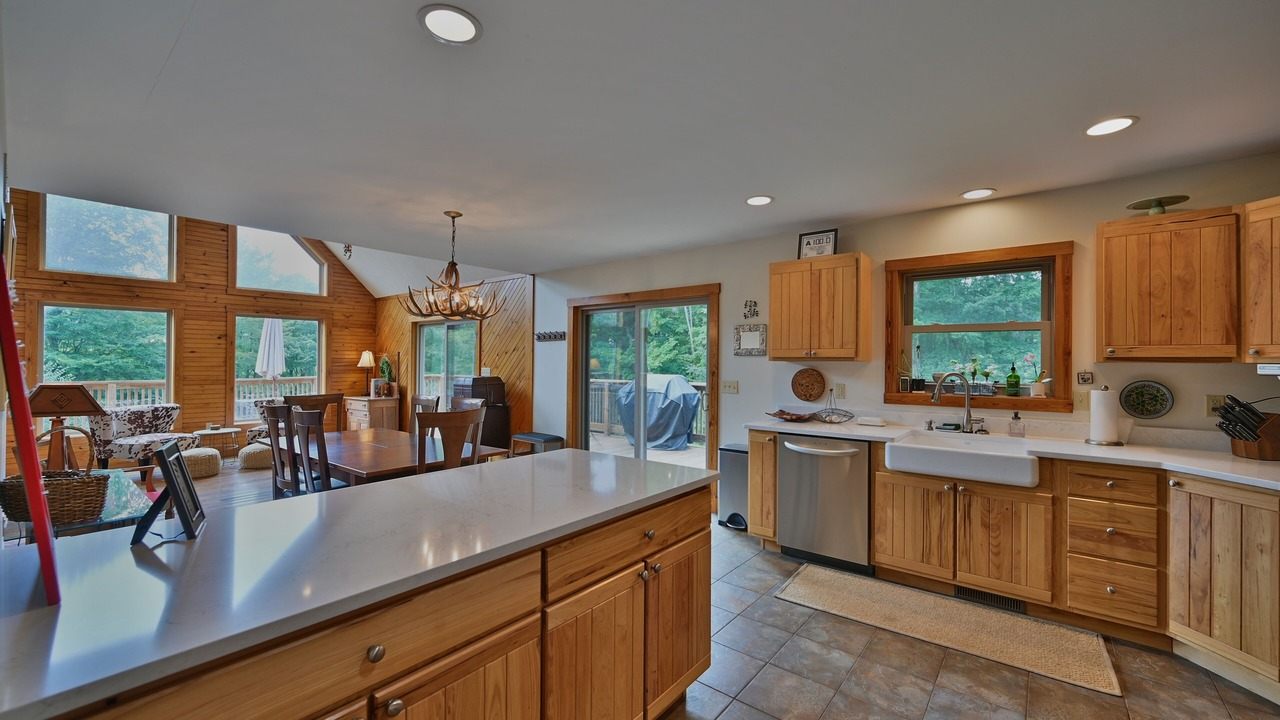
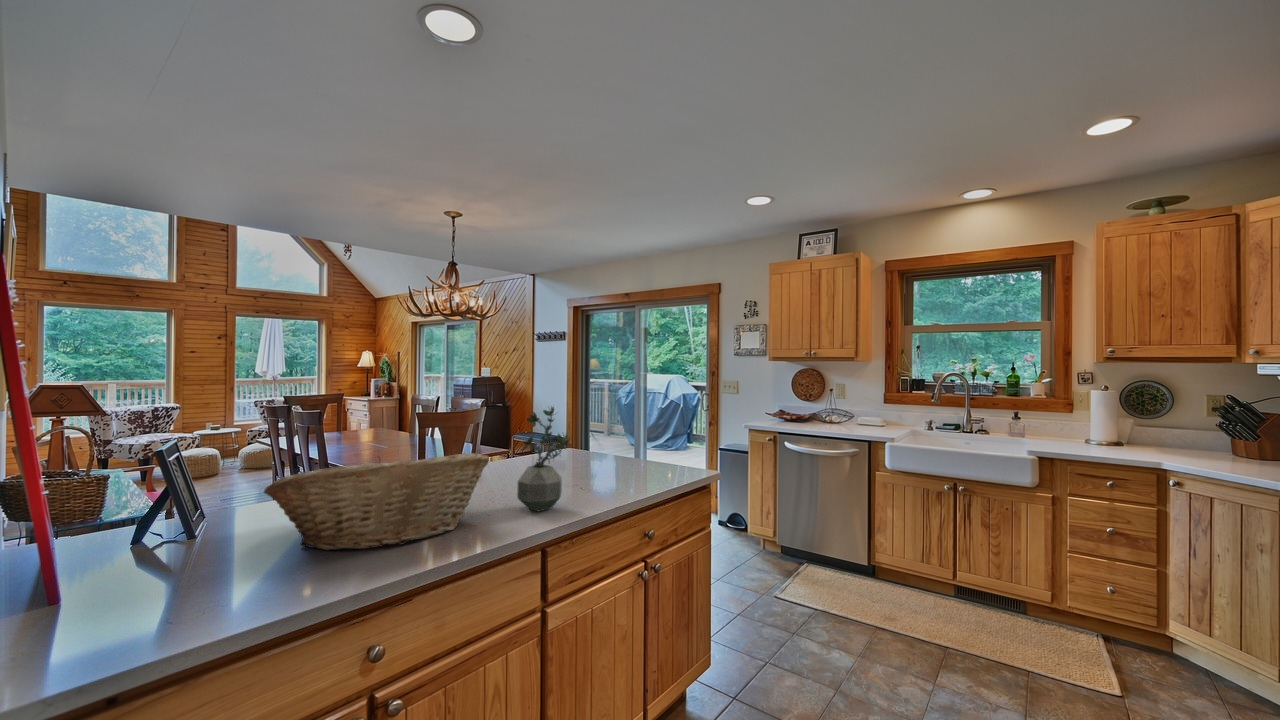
+ fruit basket (386, 490)
+ potted plant (545, 456)
